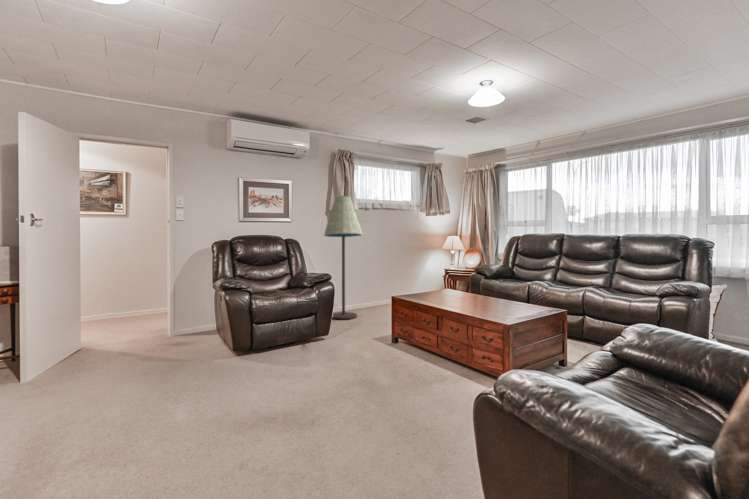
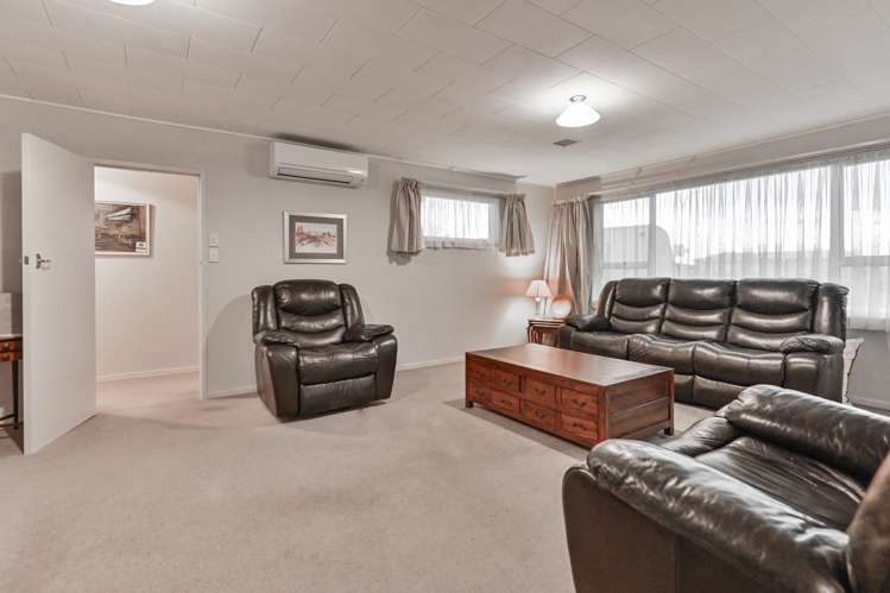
- floor lamp (343, 255)
